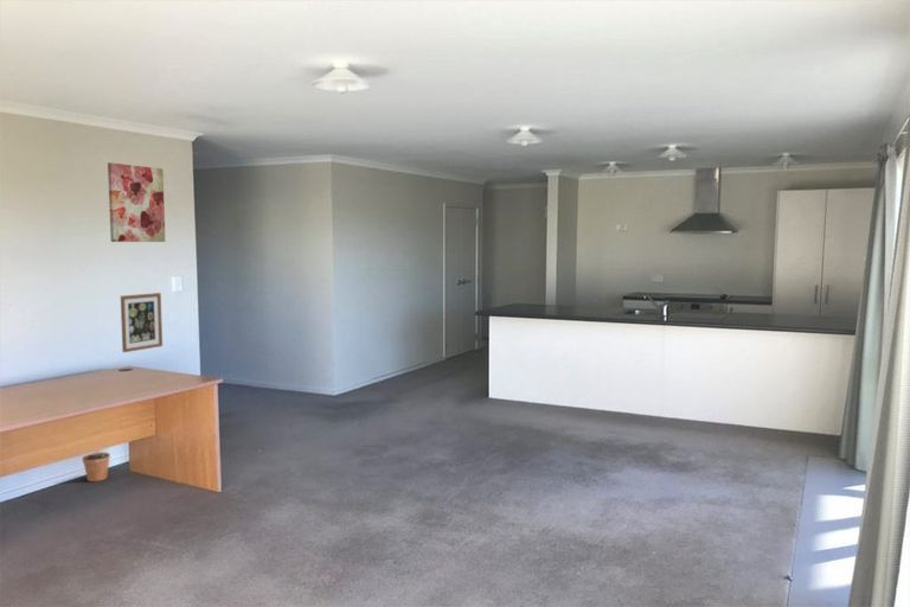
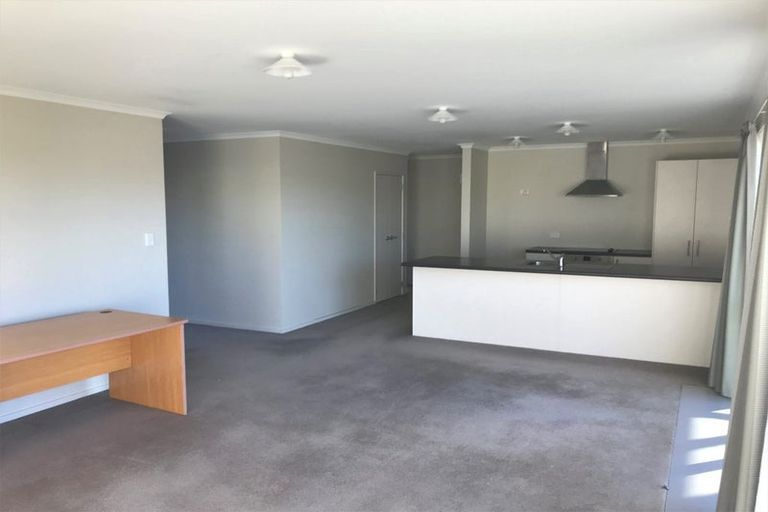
- wall art (142, 321)
- wall art (137, 204)
- potted plant (94, 453)
